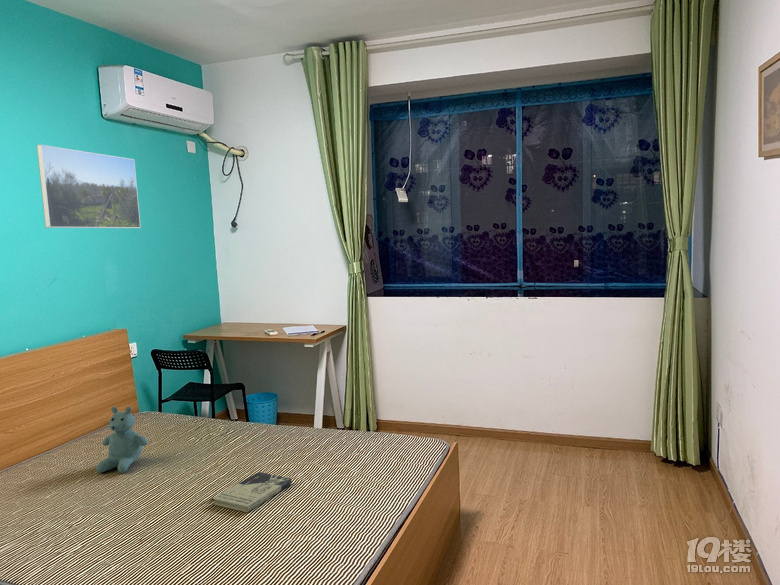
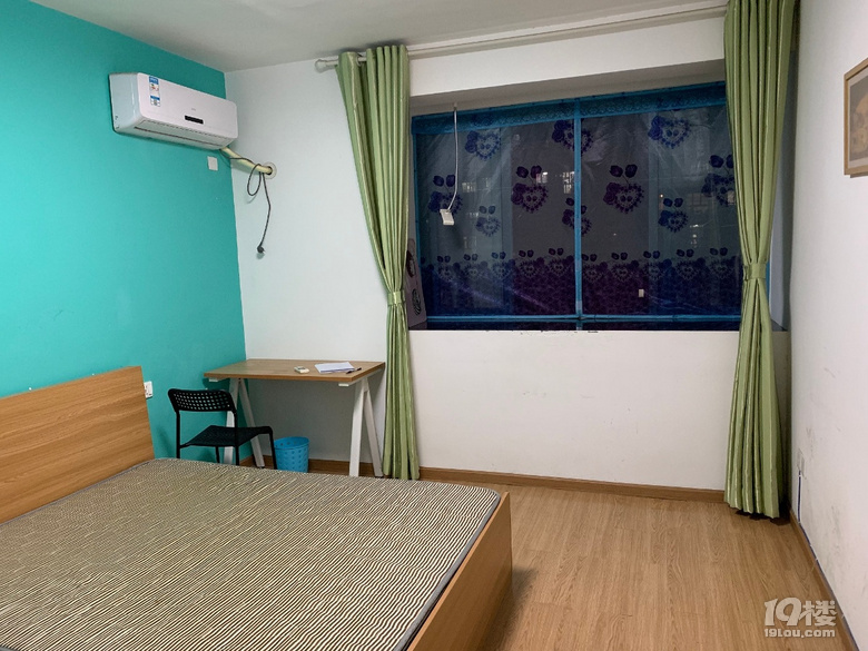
- book (253, 490)
- stuffed bear (118, 437)
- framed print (93, 190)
